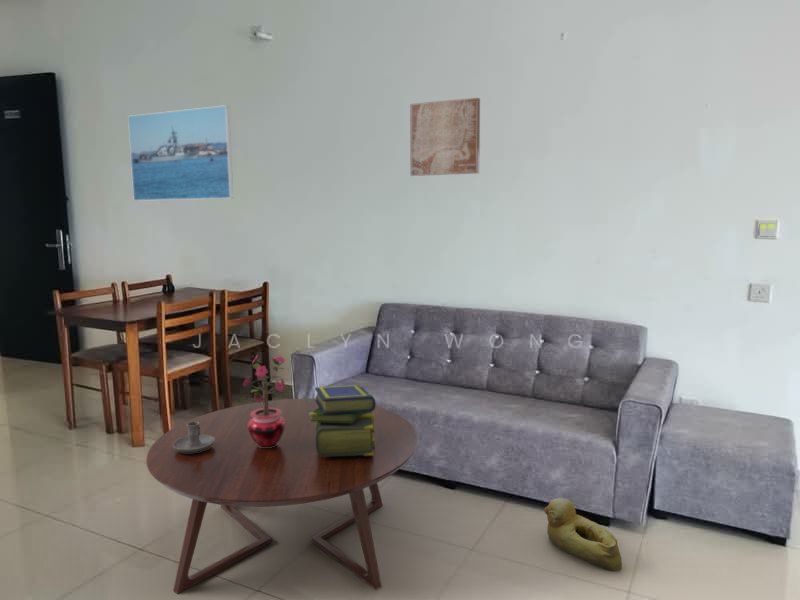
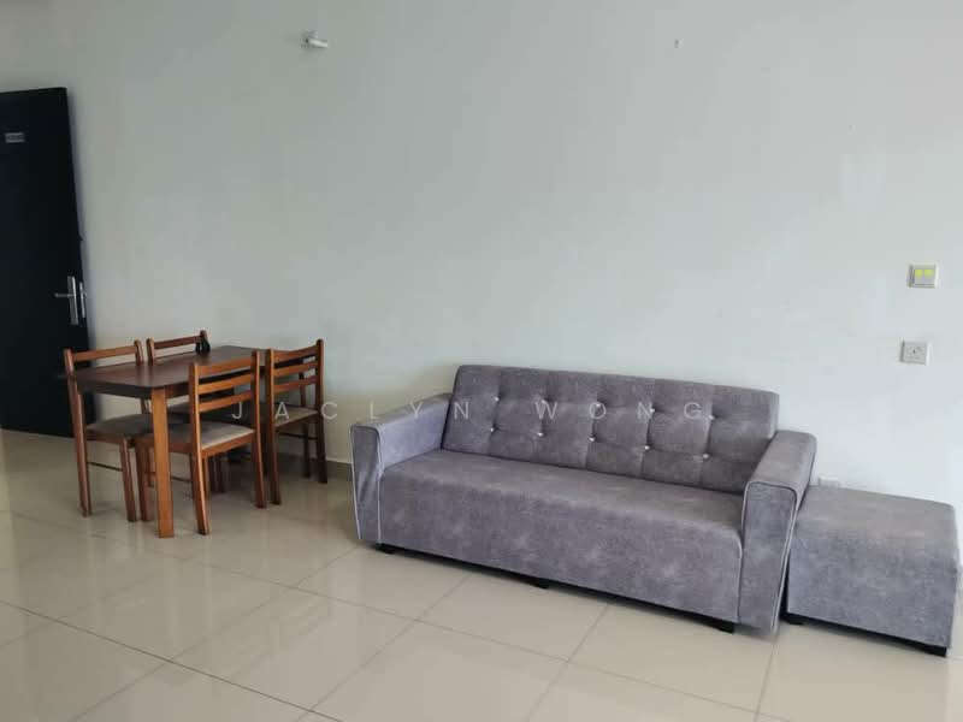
- coffee table (289, 491)
- stack of books (343, 416)
- candle holder (194, 433)
- rubber duck (583, 527)
- wall art (444, 138)
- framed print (178, 155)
- potted plant (263, 399)
